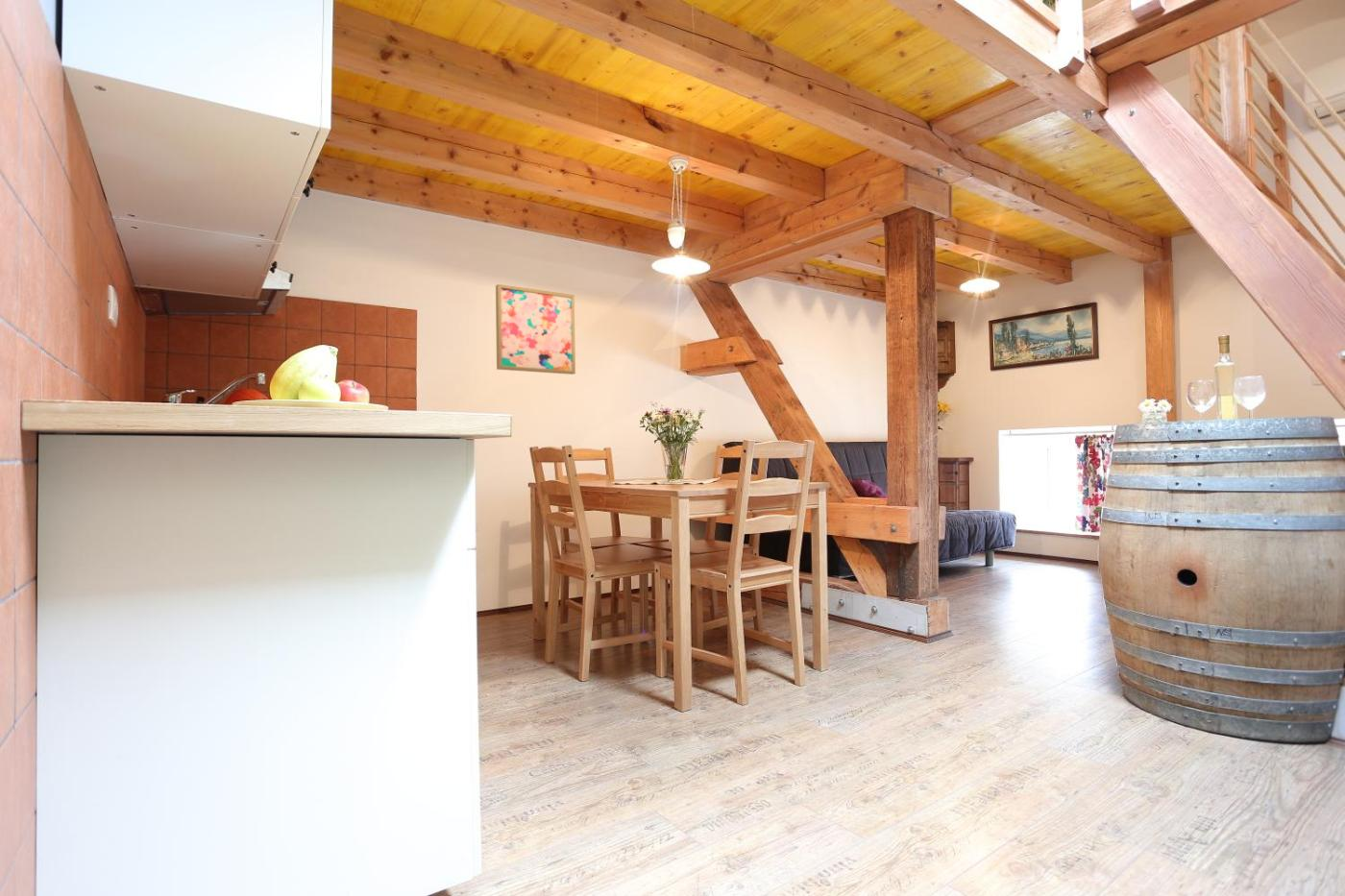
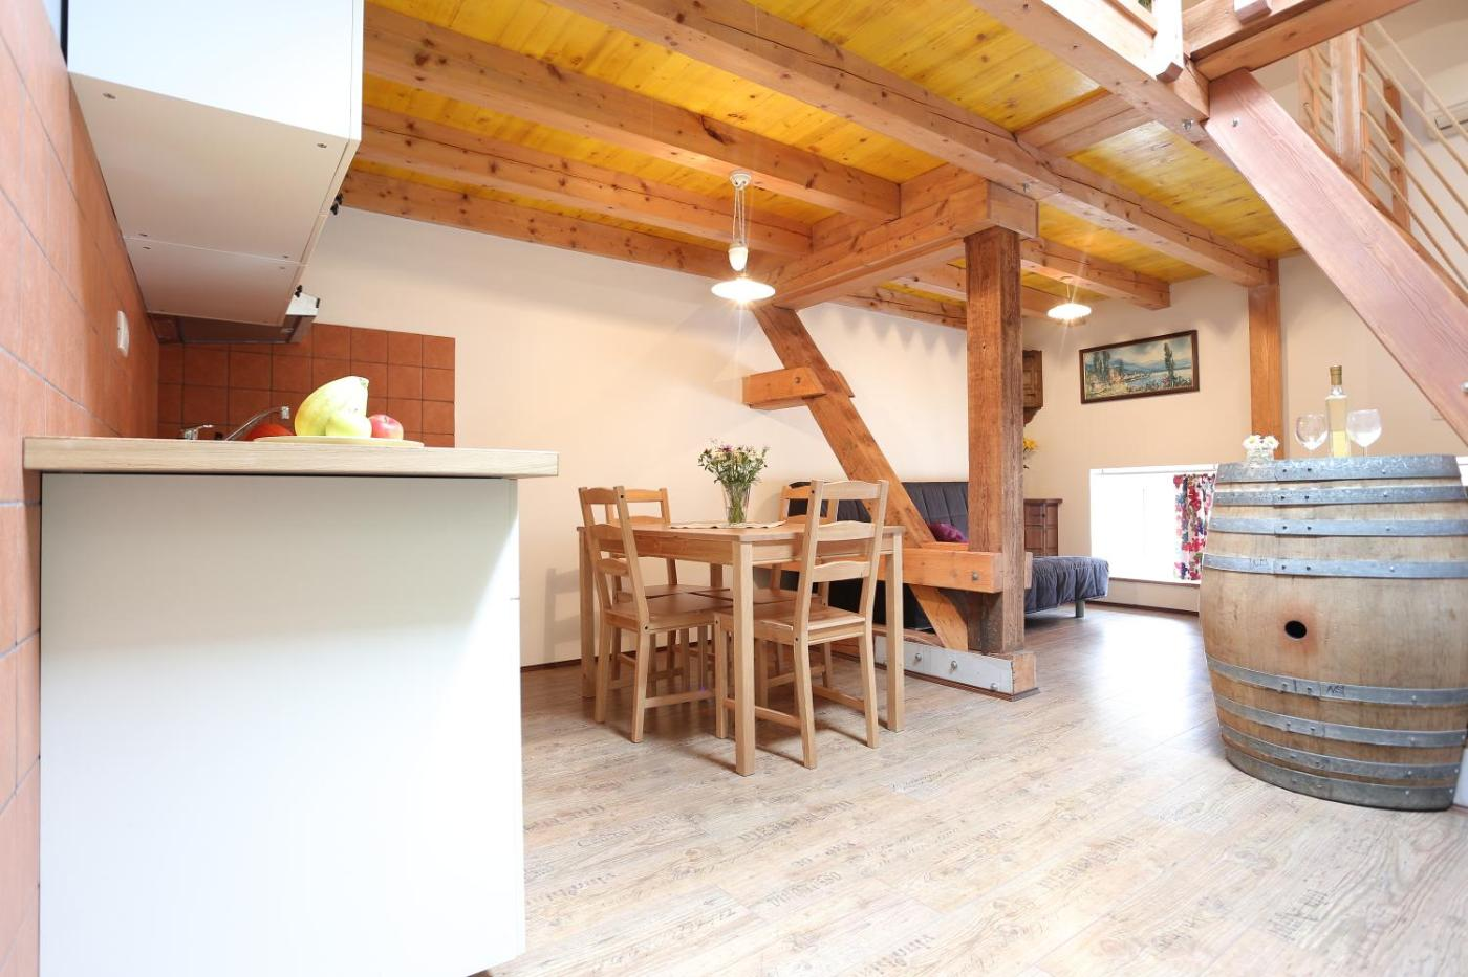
- wall art (536, 330)
